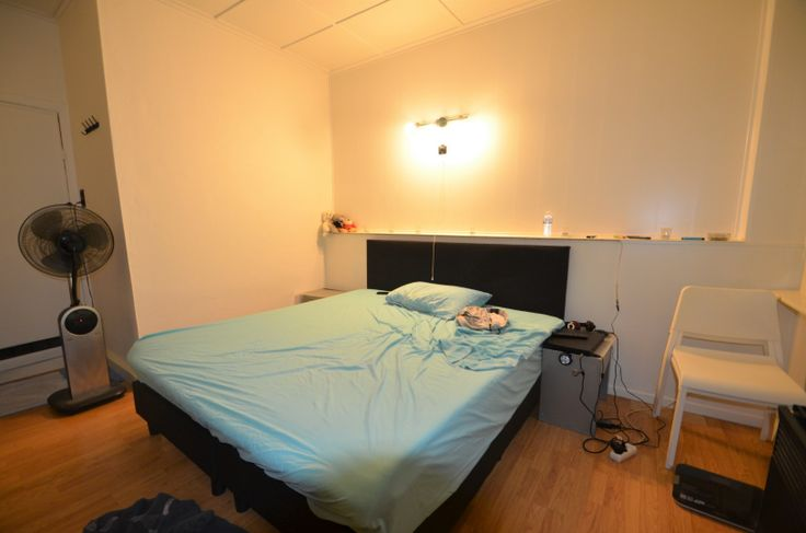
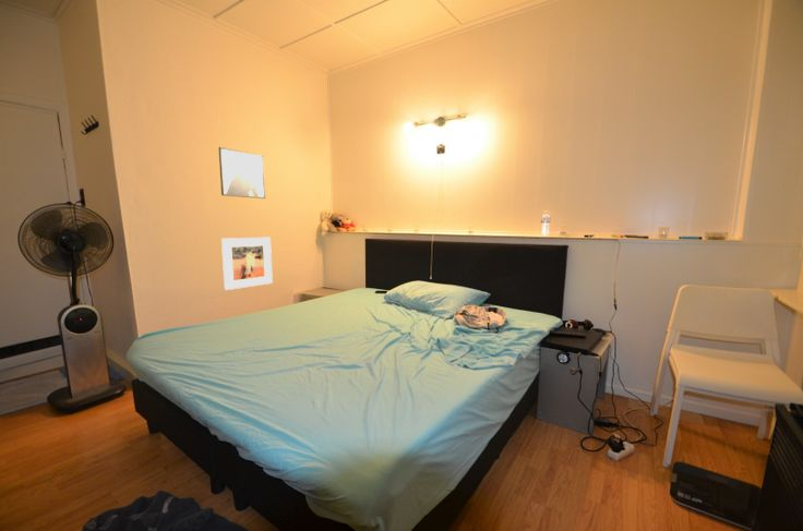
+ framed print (248, 262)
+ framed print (243, 173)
